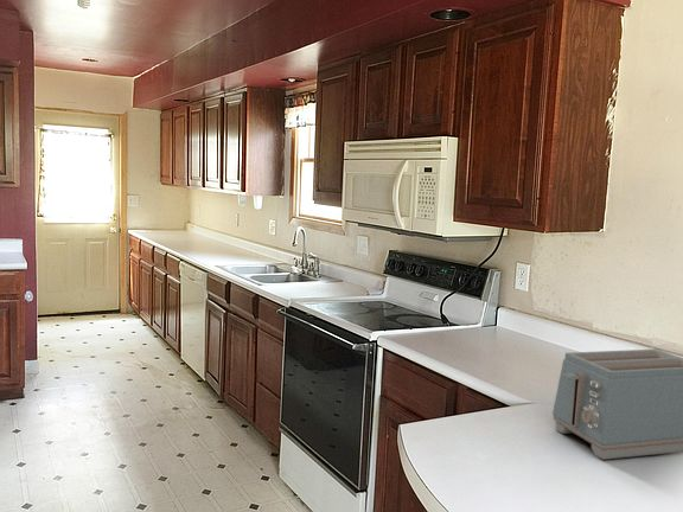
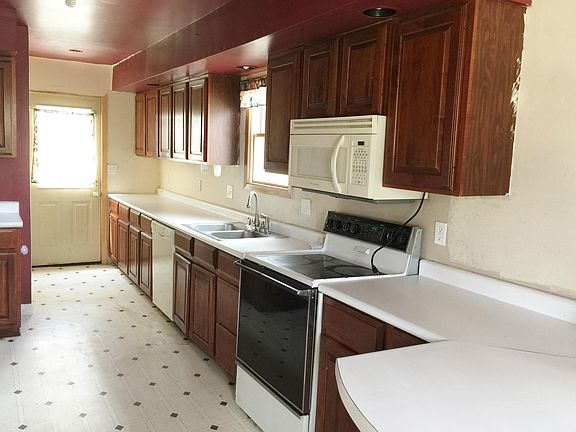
- toaster (624, 401)
